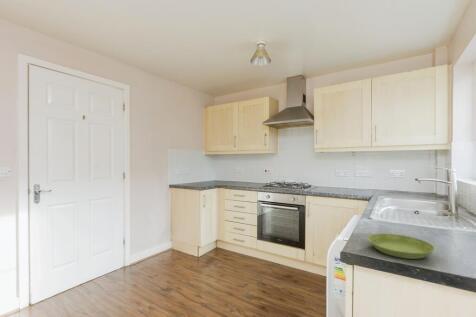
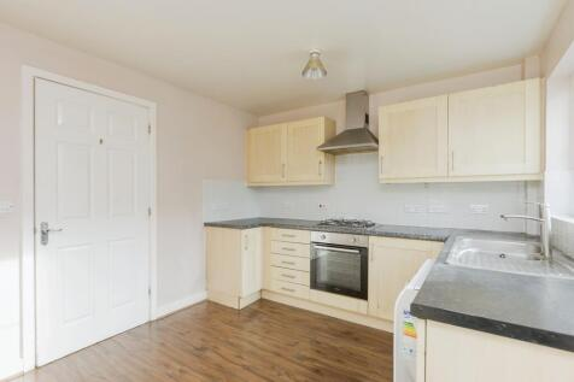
- saucer (399, 246)
